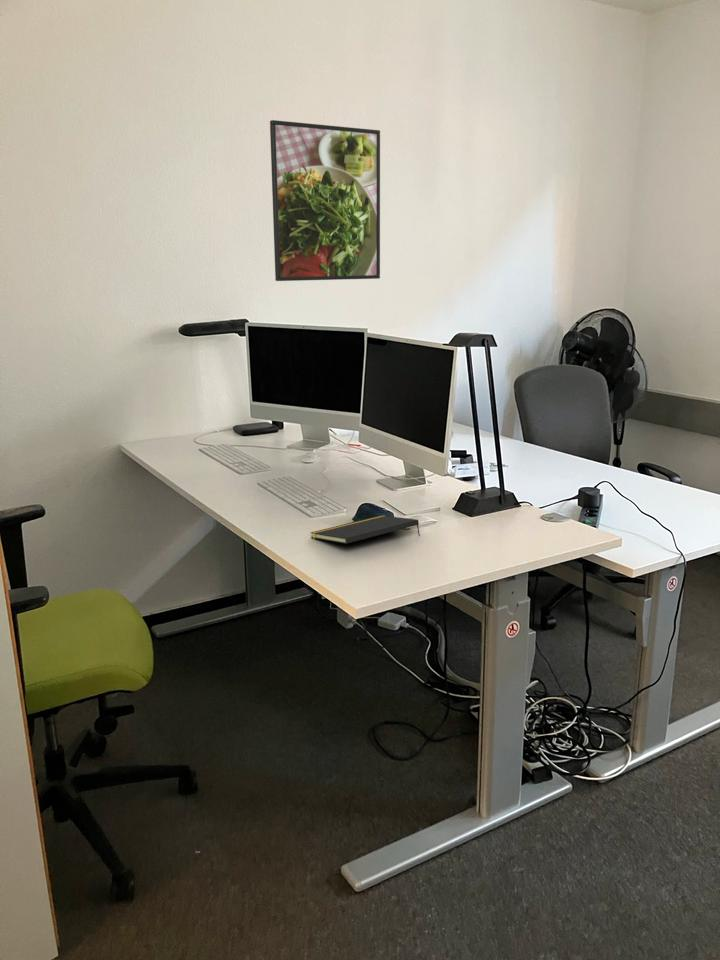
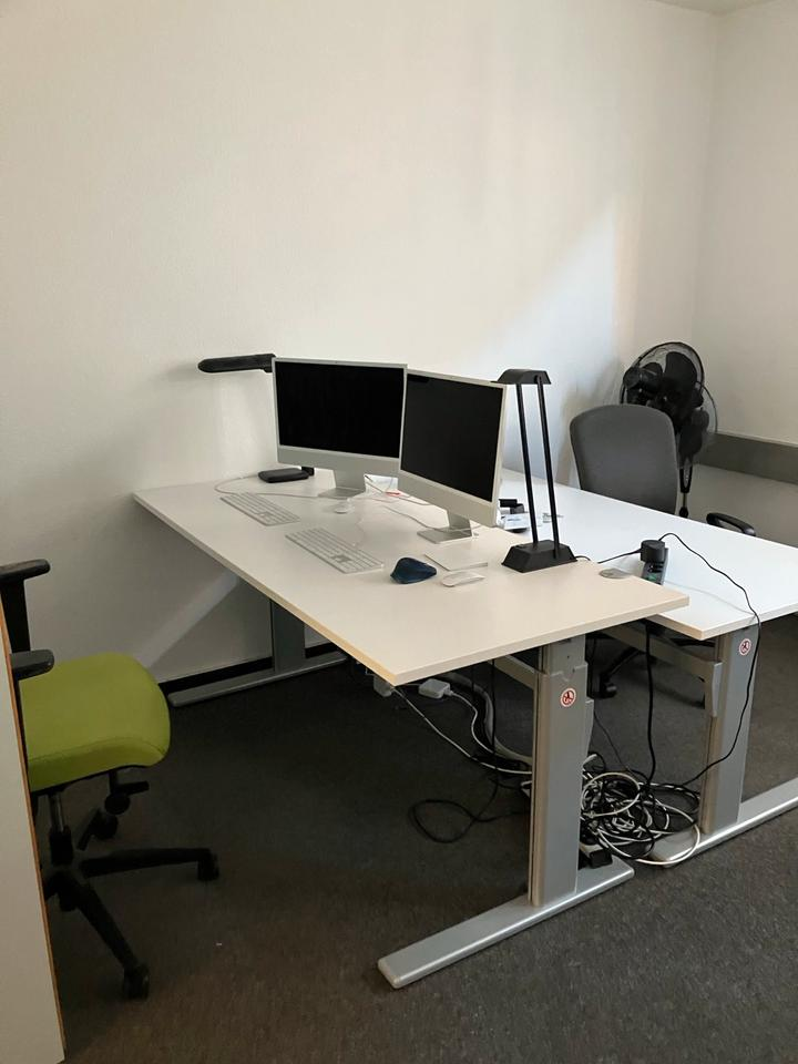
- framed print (328, 204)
- notepad (364, 528)
